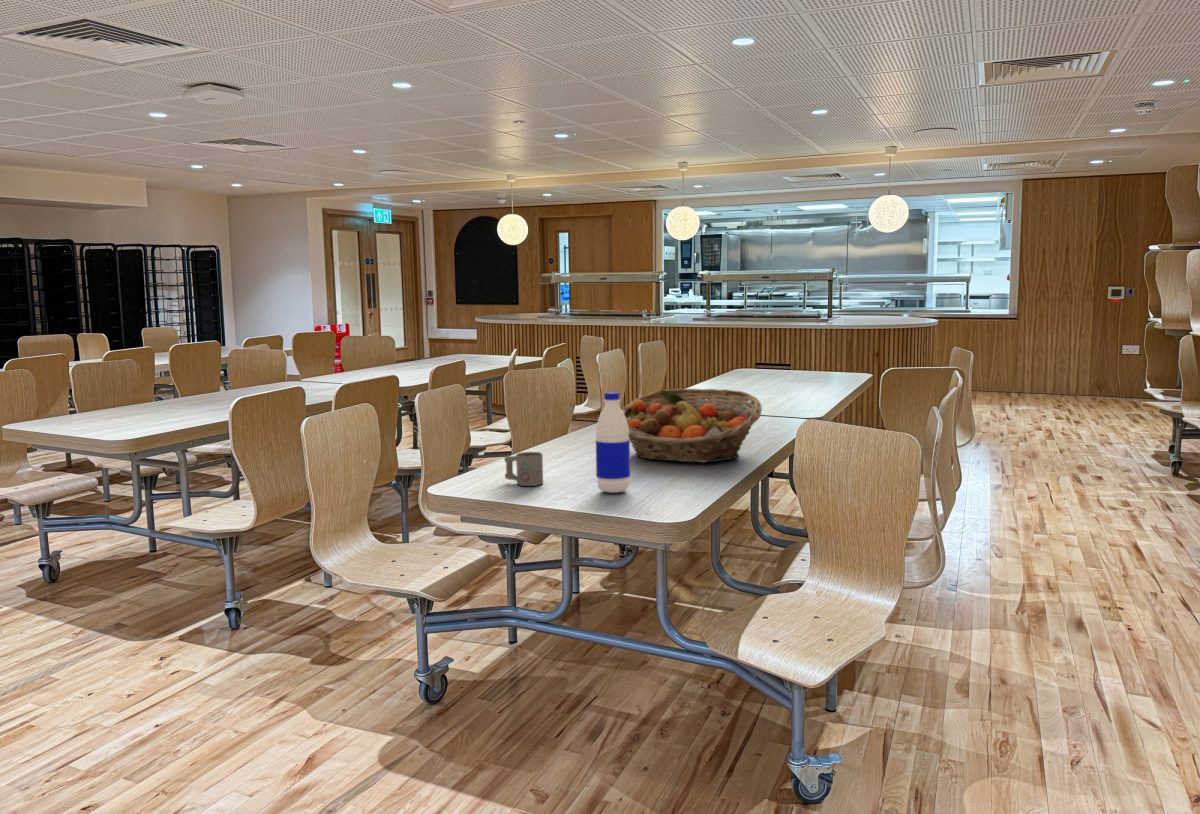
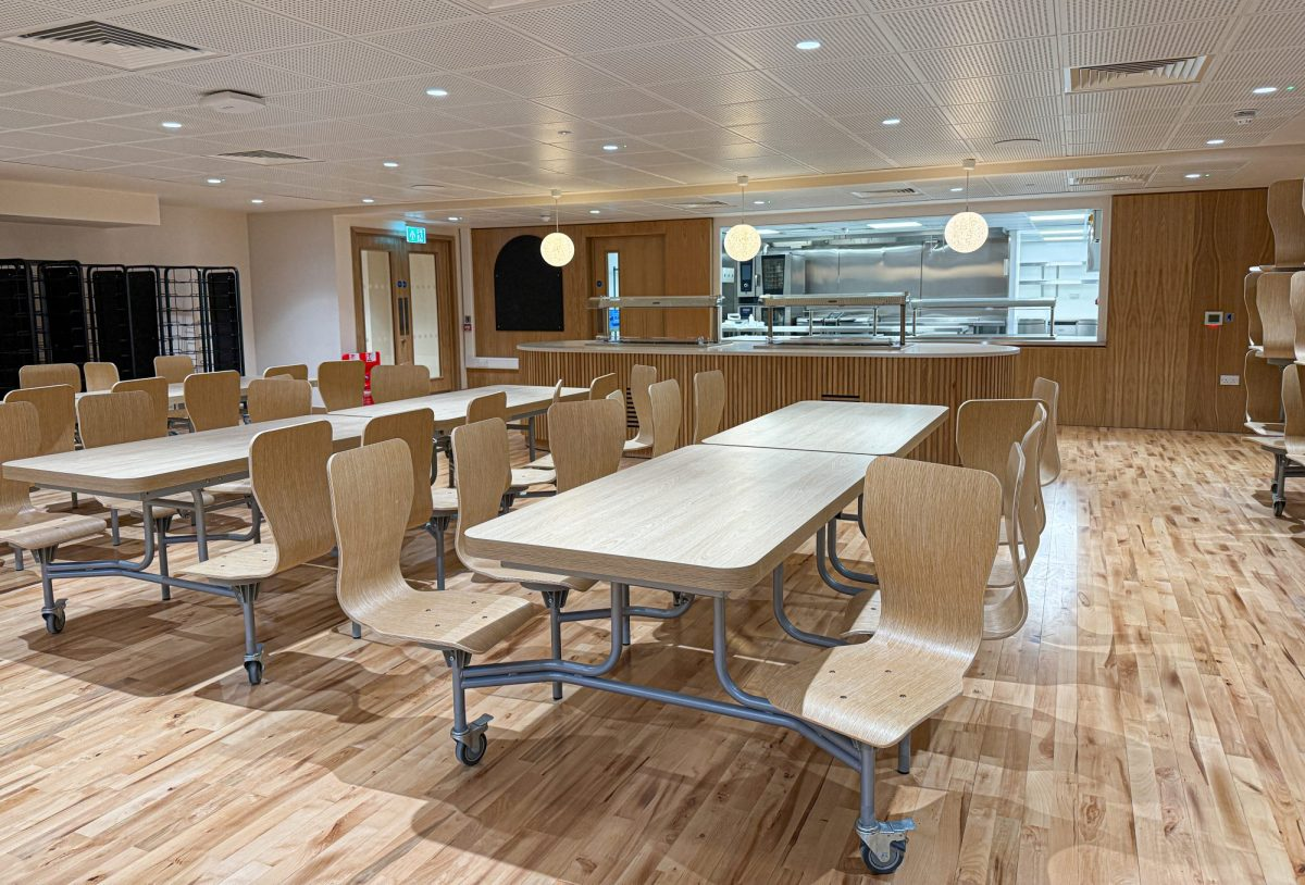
- mug (523, 468)
- water bottle (612, 442)
- fruit basket (688, 423)
